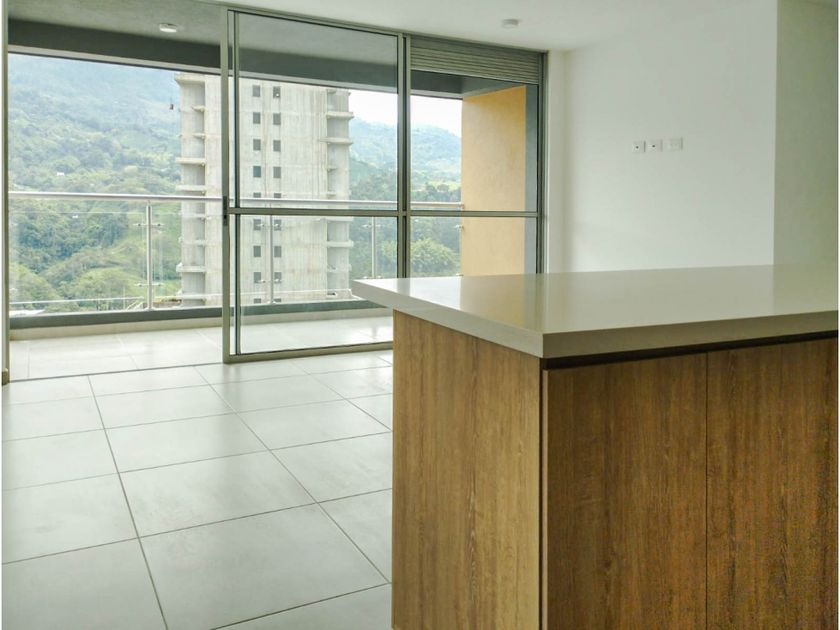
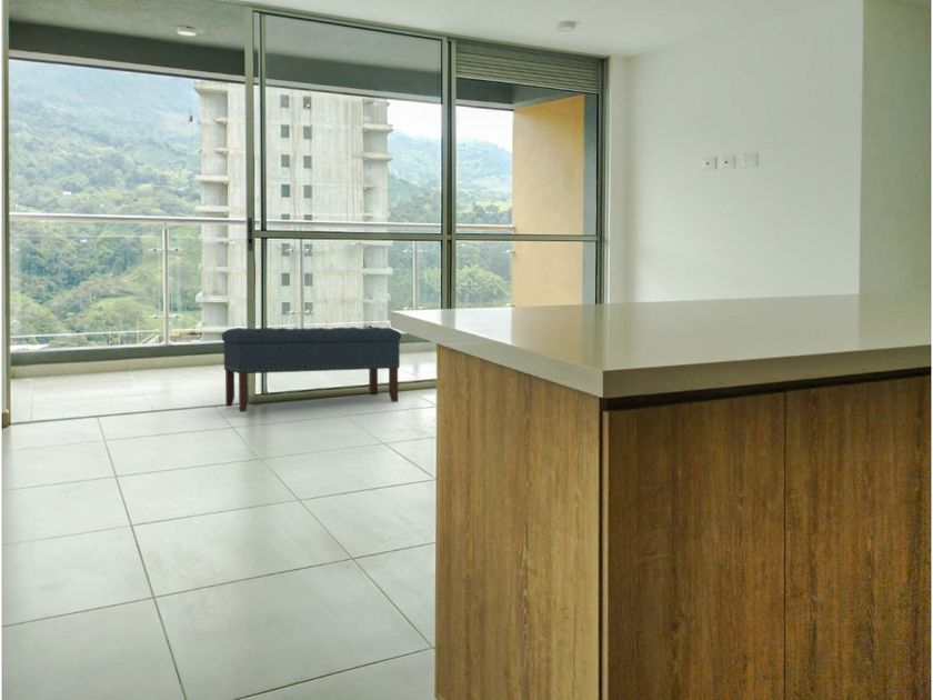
+ bench (312, 366)
